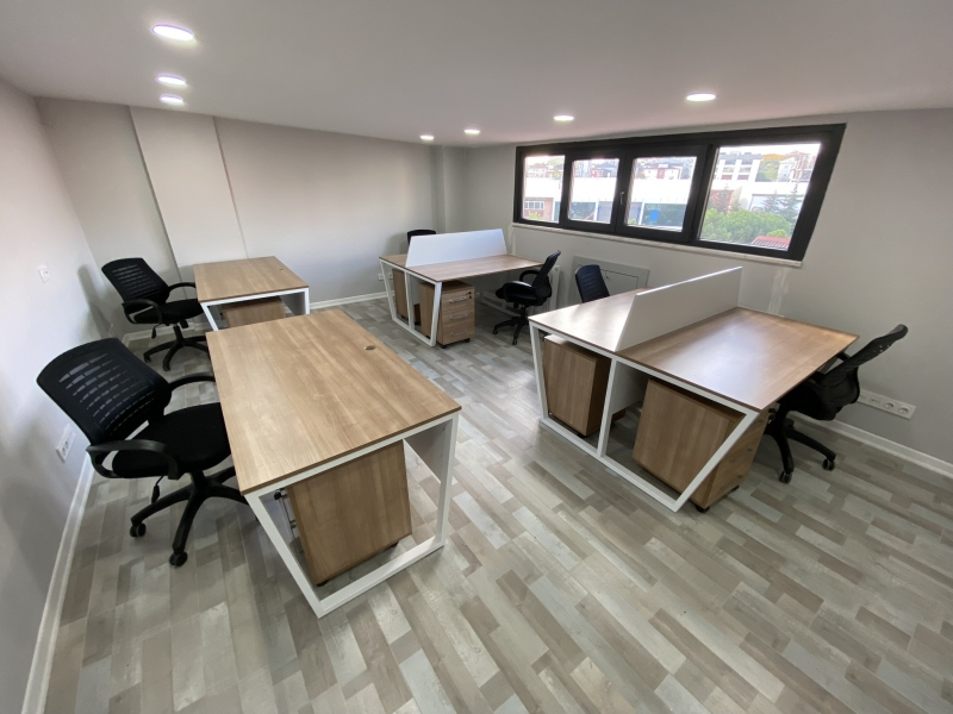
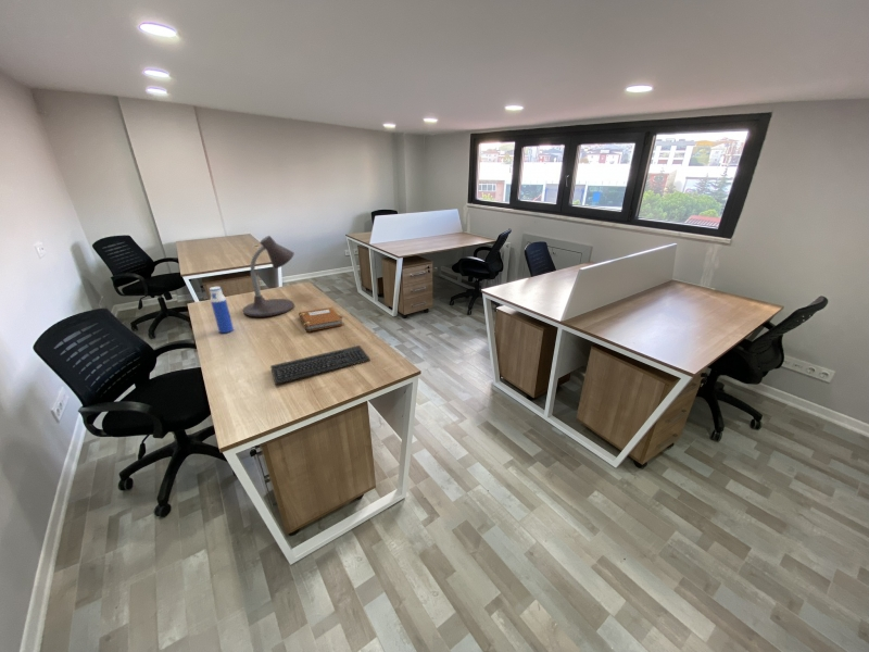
+ keyboard (322, 362)
+ notebook (319, 317)
+ desk lamp (273, 266)
+ water bottle (221, 310)
